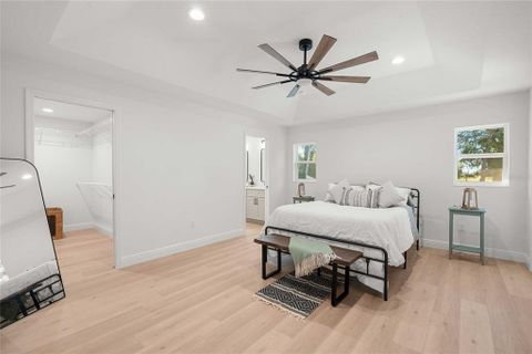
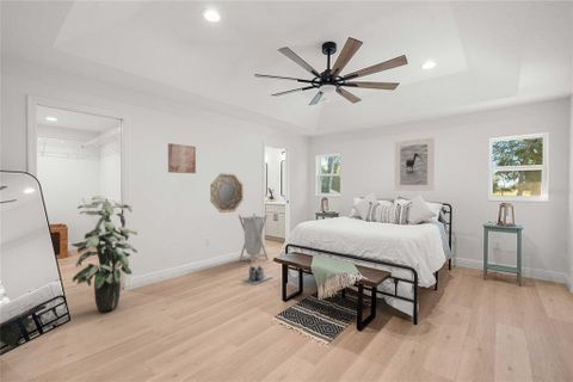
+ boots (257, 271)
+ indoor plant (104, 252)
+ laundry hamper (253, 236)
+ home mirror (227, 192)
+ wall art (181, 159)
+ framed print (413, 165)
